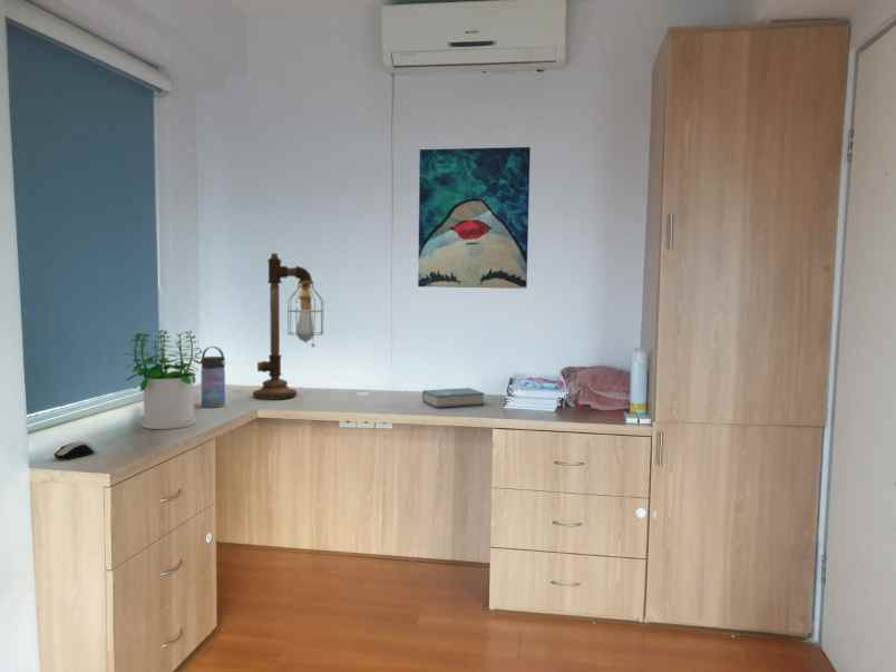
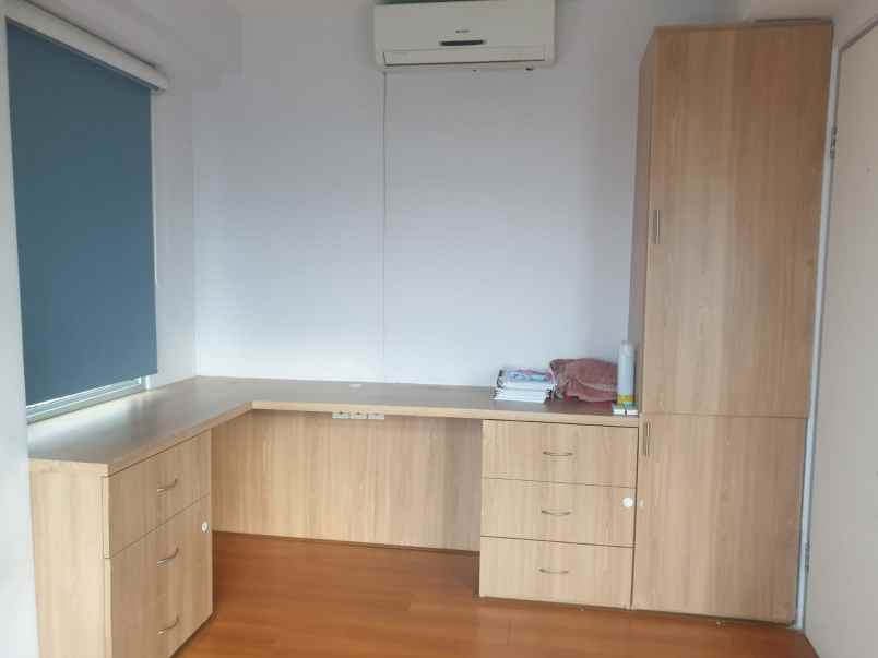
- potted plant (162, 376)
- computer mouse (75, 448)
- water bottle (213, 376)
- wall art (473, 218)
- book (452, 397)
- desk lamp (288, 324)
